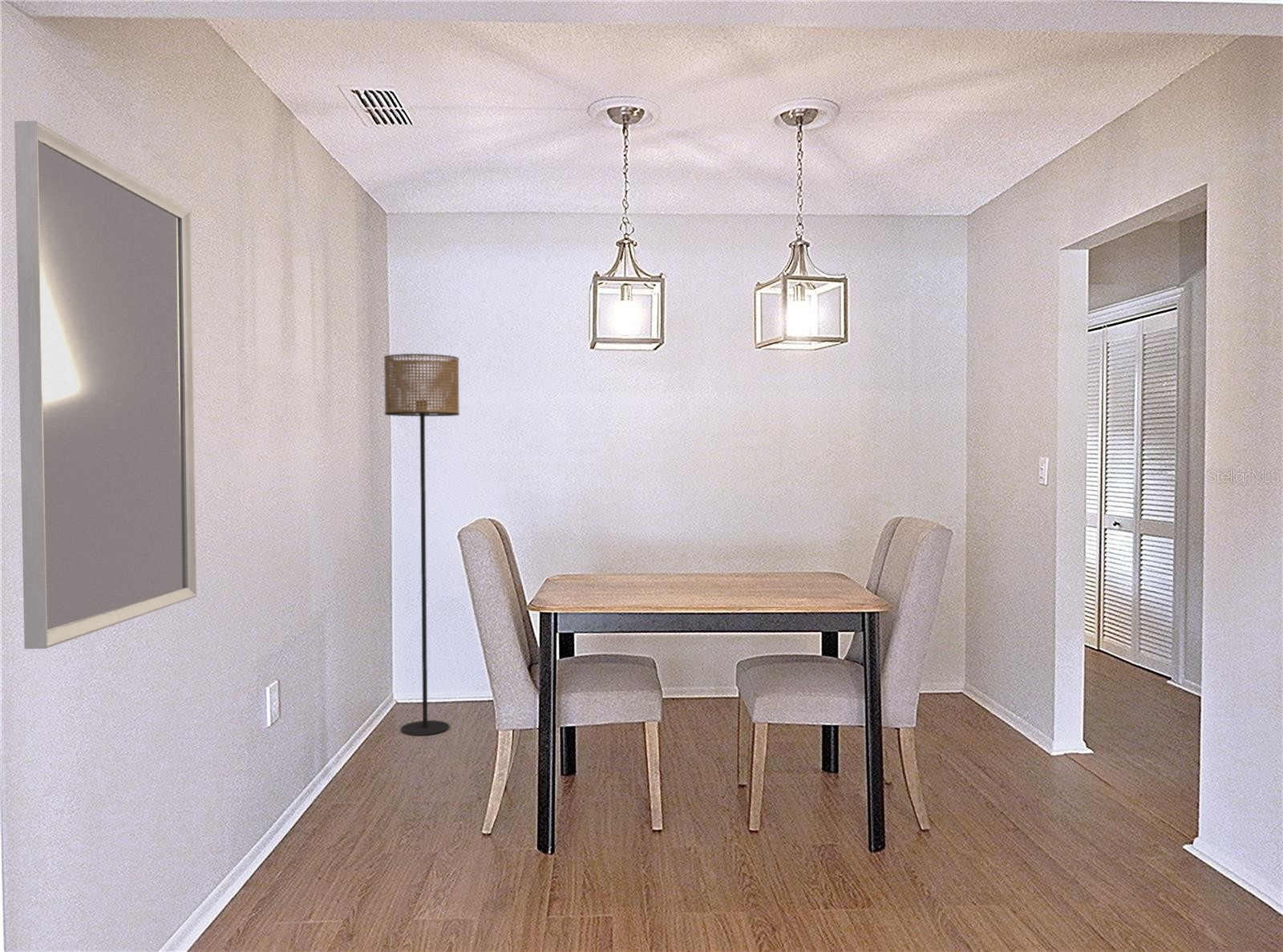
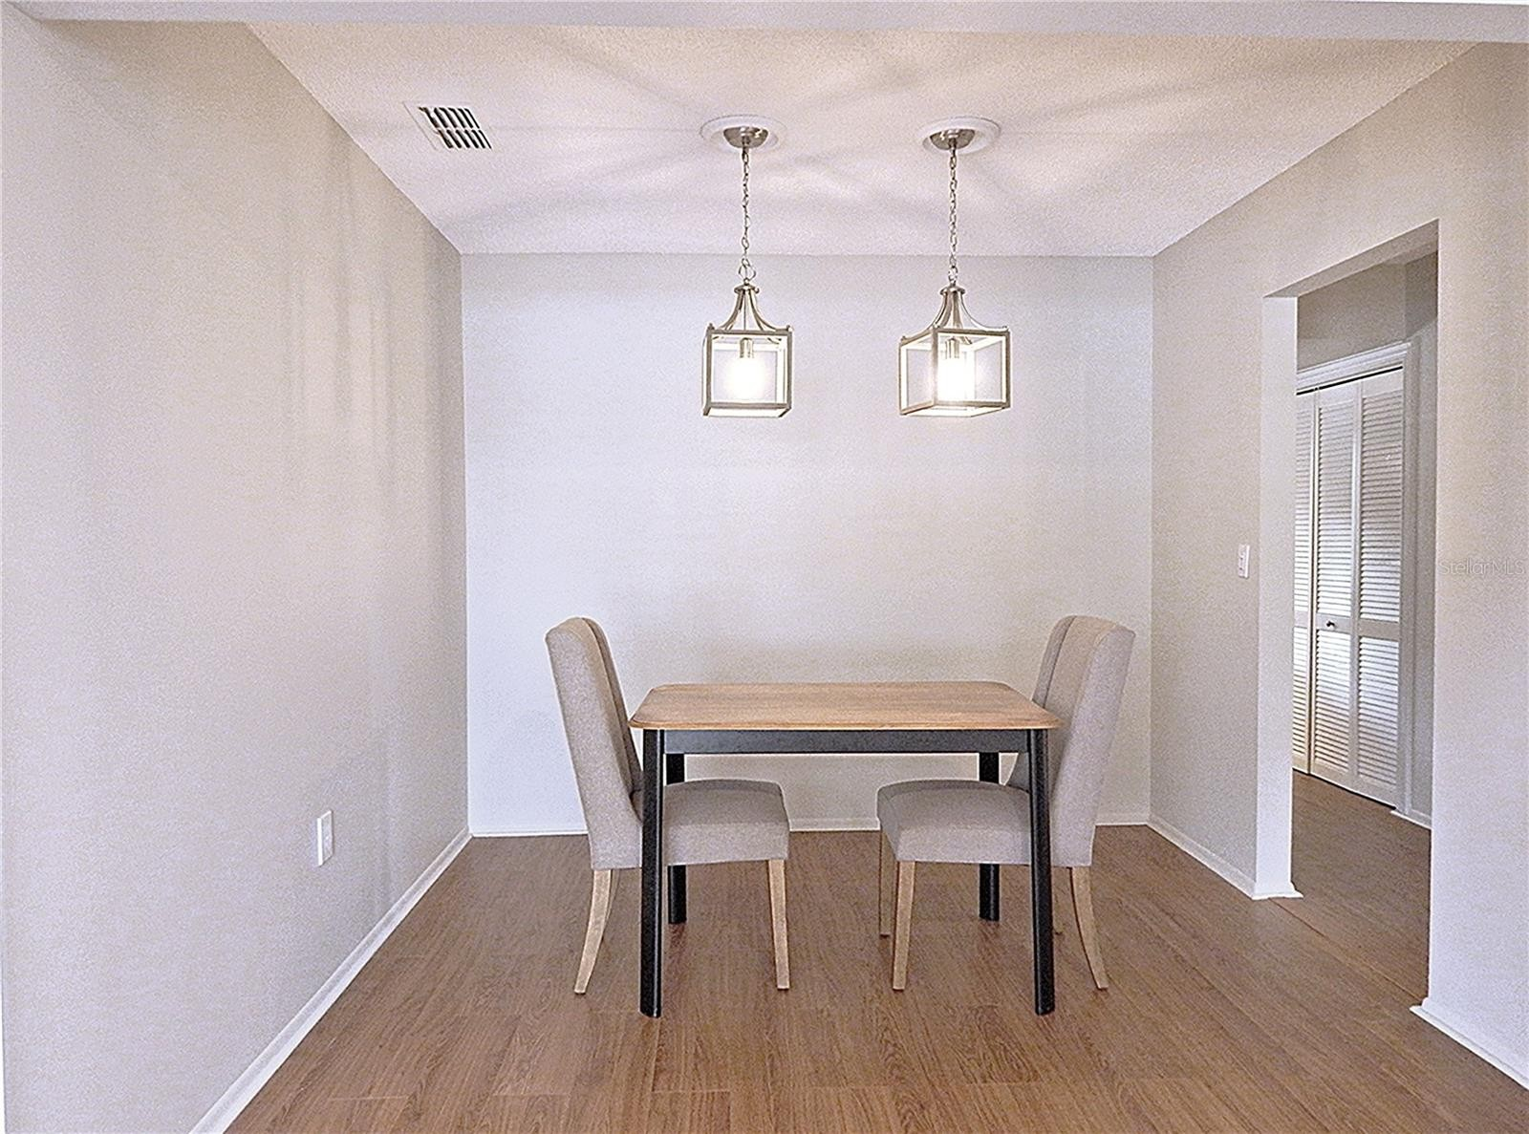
- home mirror (119, 396)
- floor lamp (423, 544)
